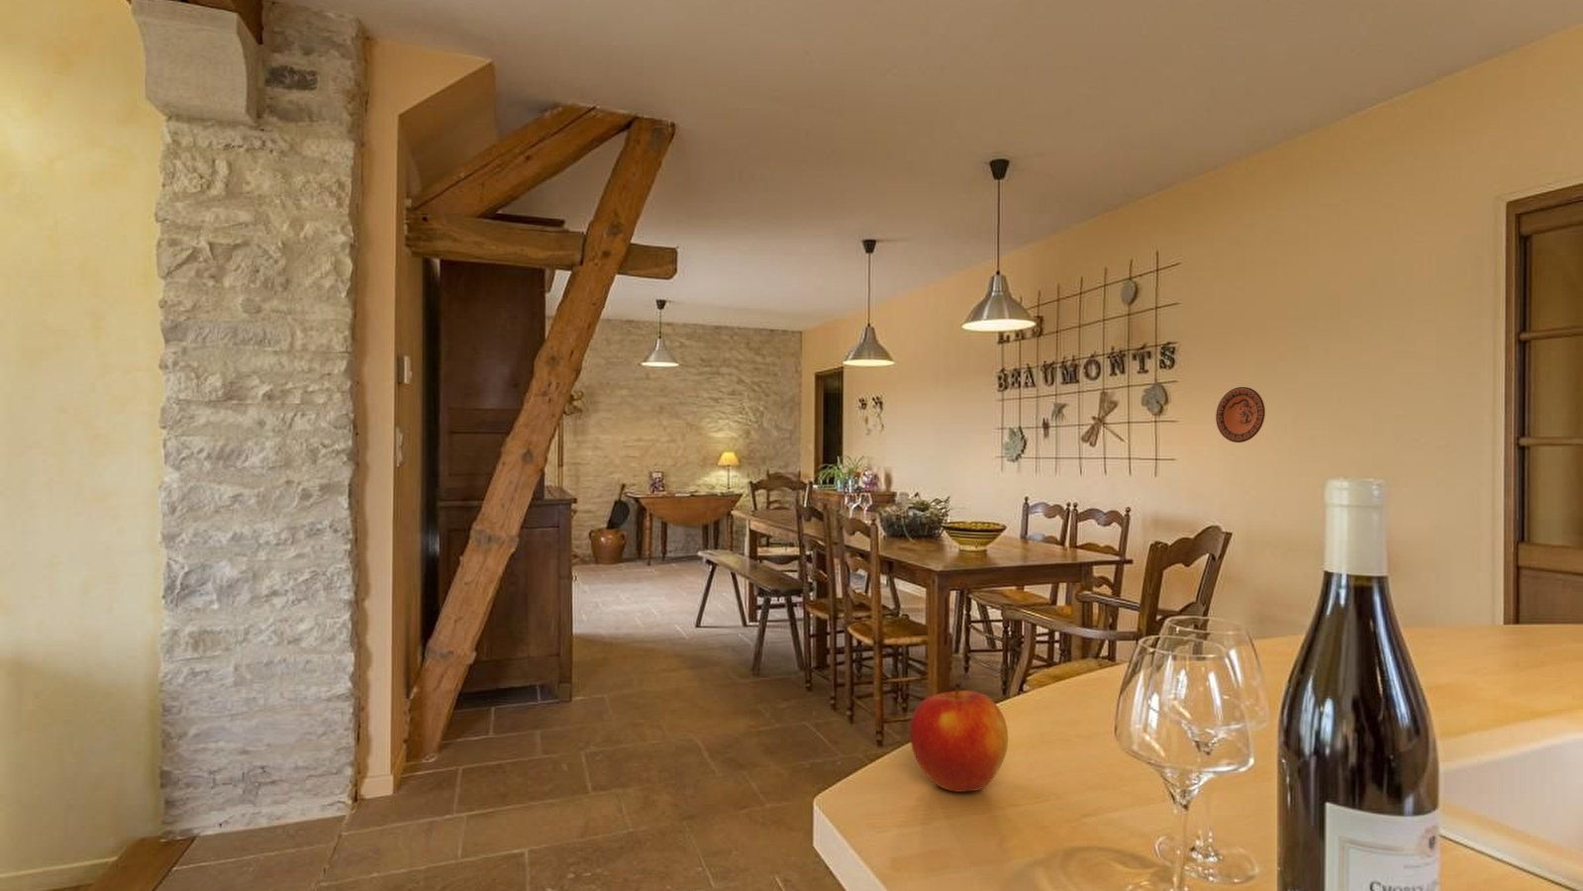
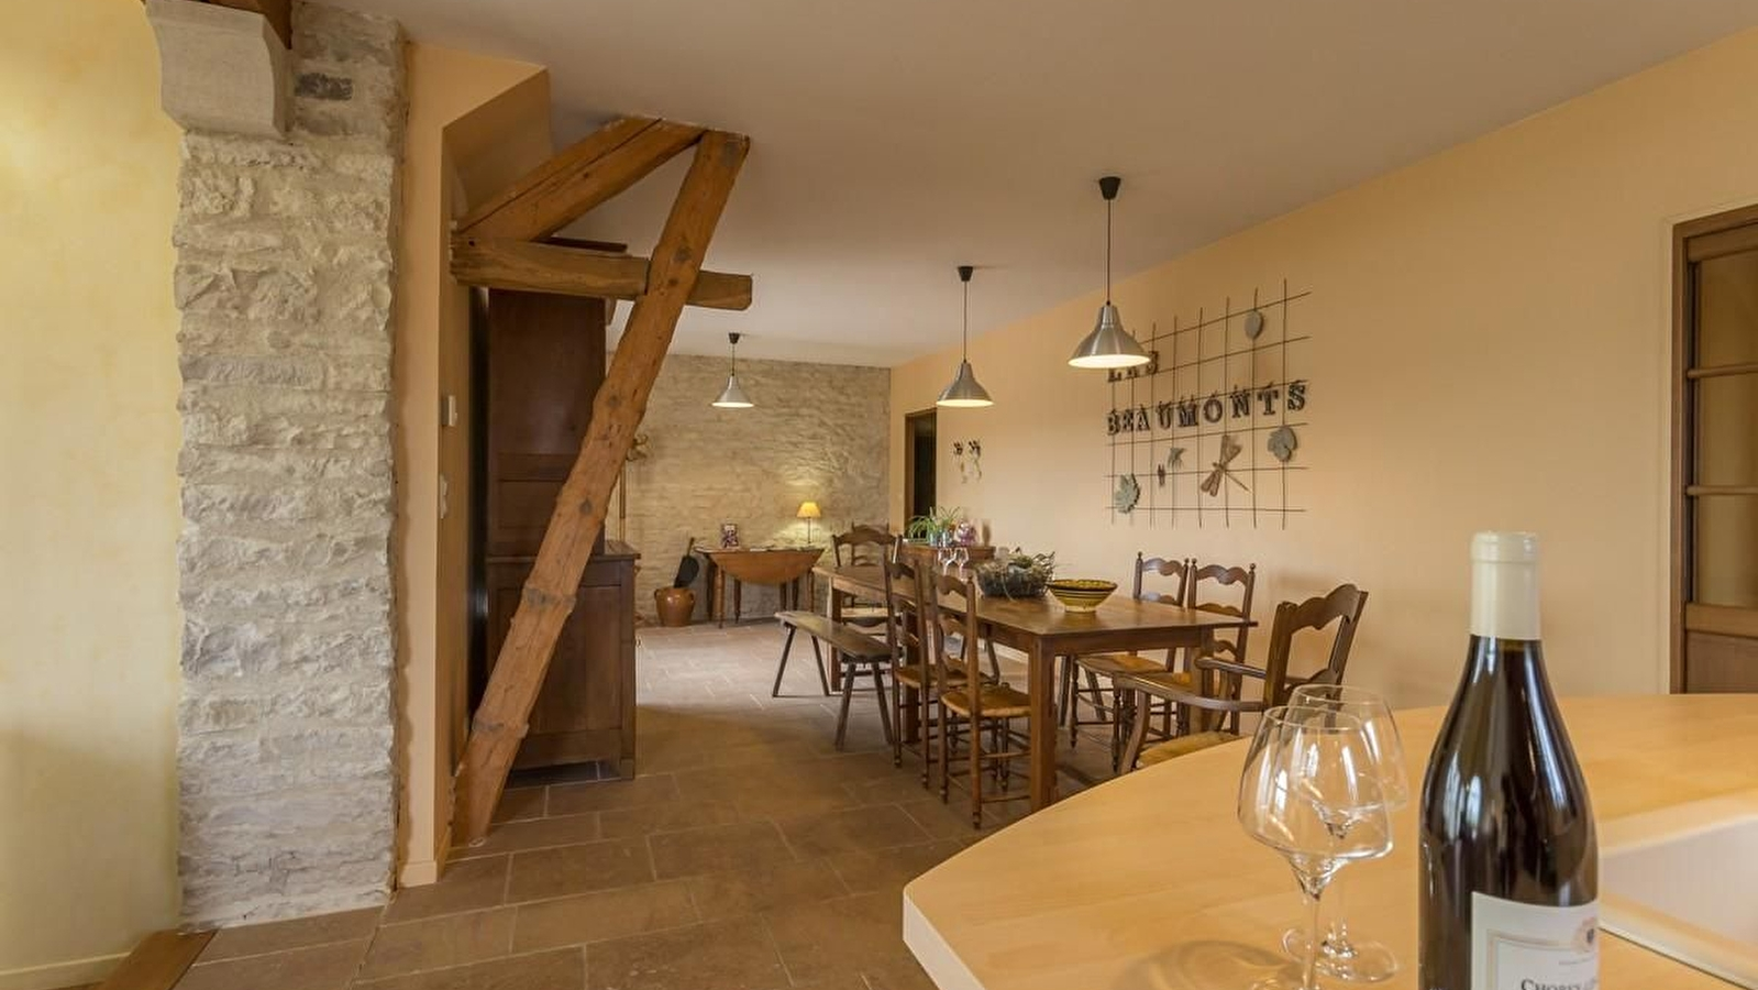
- decorative plate (1239, 415)
- apple (958, 730)
